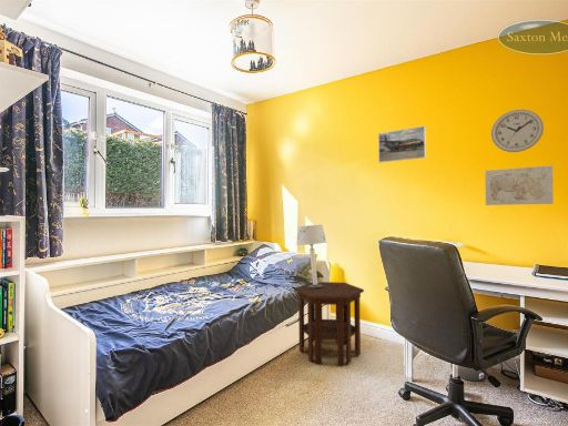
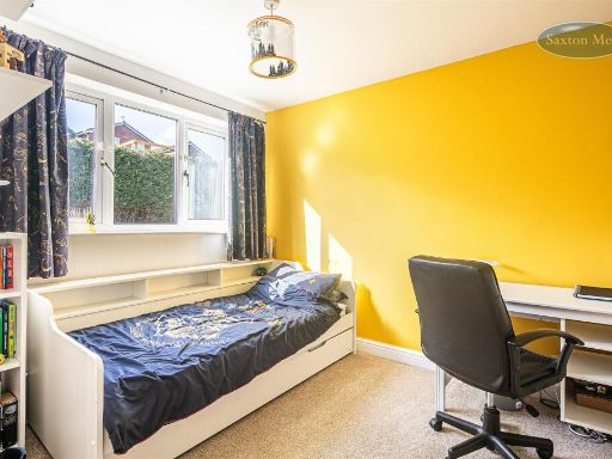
- table lamp (314, 256)
- side table (328, 320)
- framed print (400, 144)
- wall art (517, 186)
- wall clock (516, 130)
